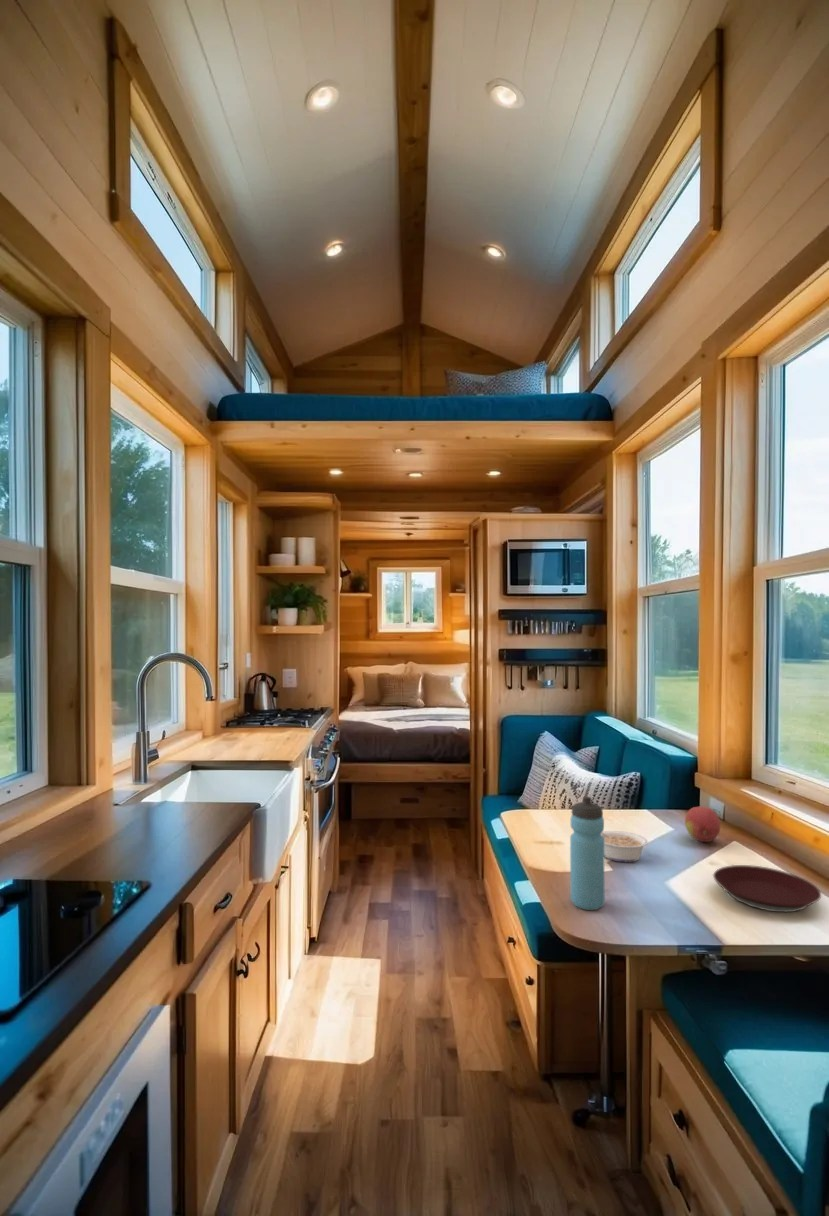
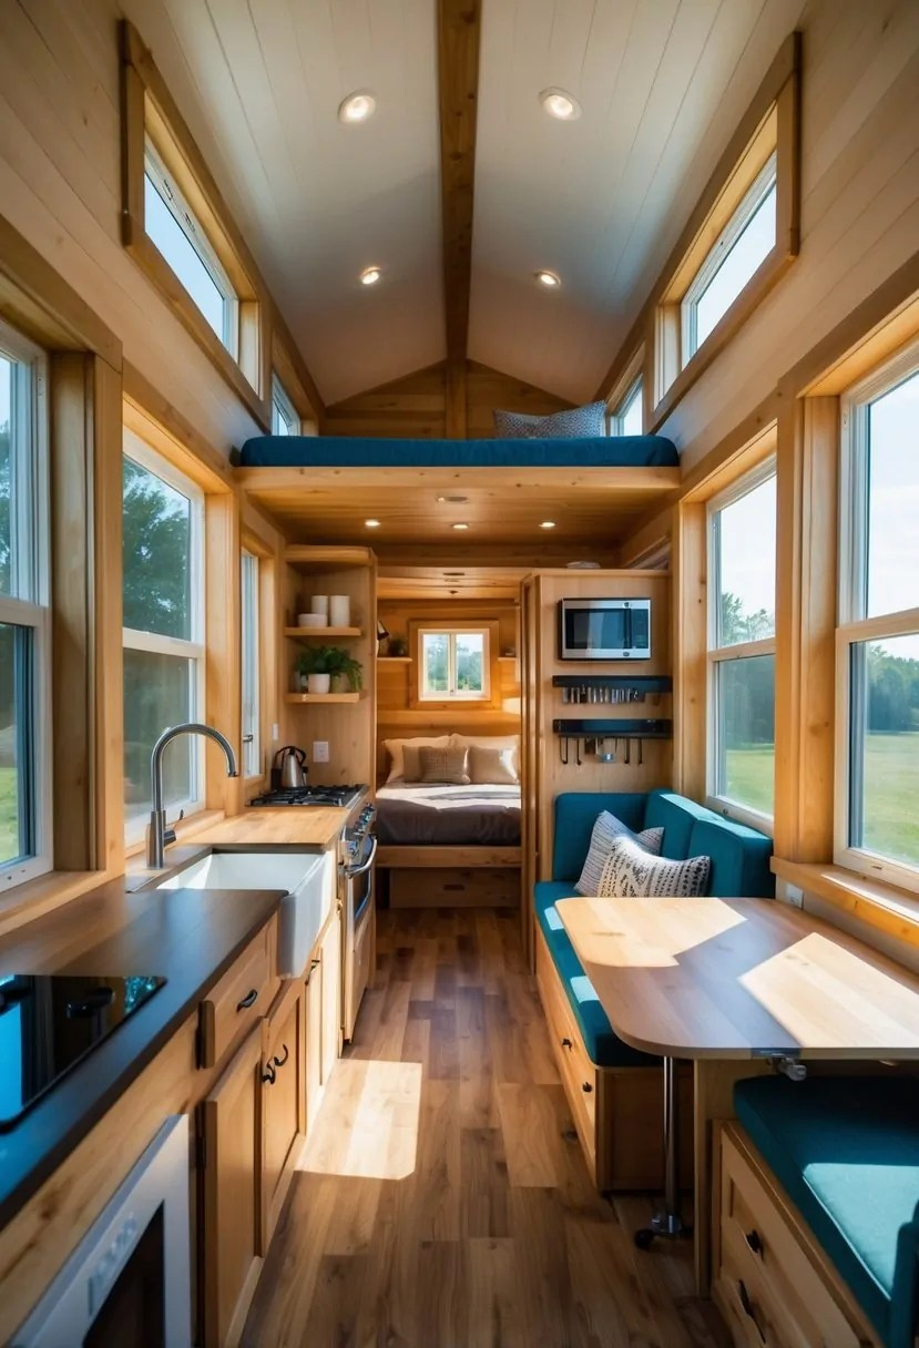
- legume (618, 845)
- water bottle (587, 850)
- fruit (702, 823)
- plate (765, 890)
